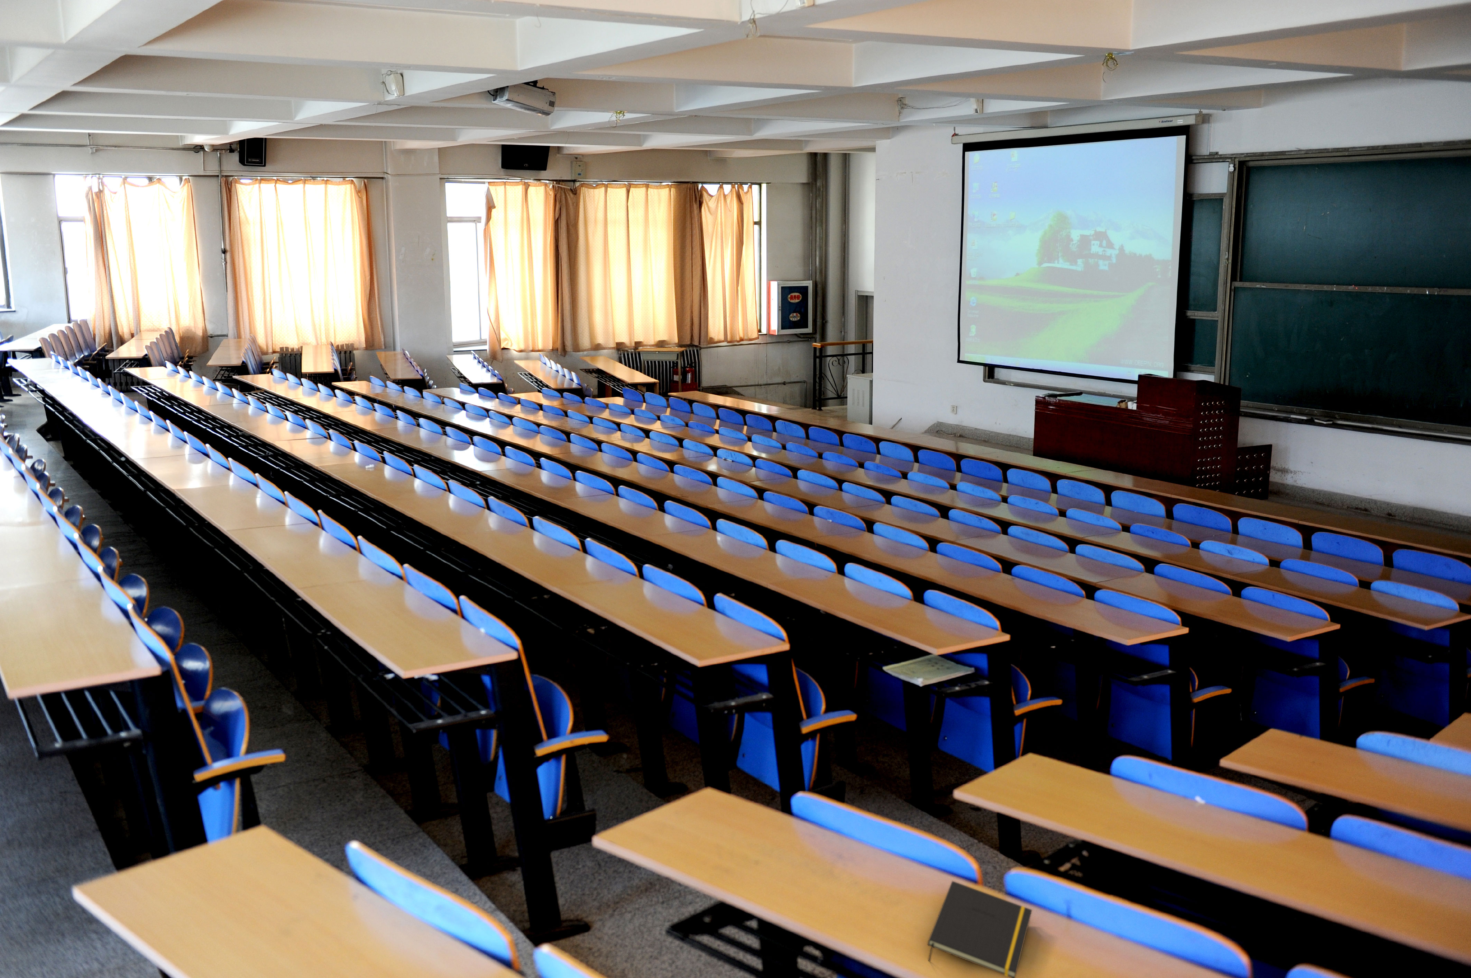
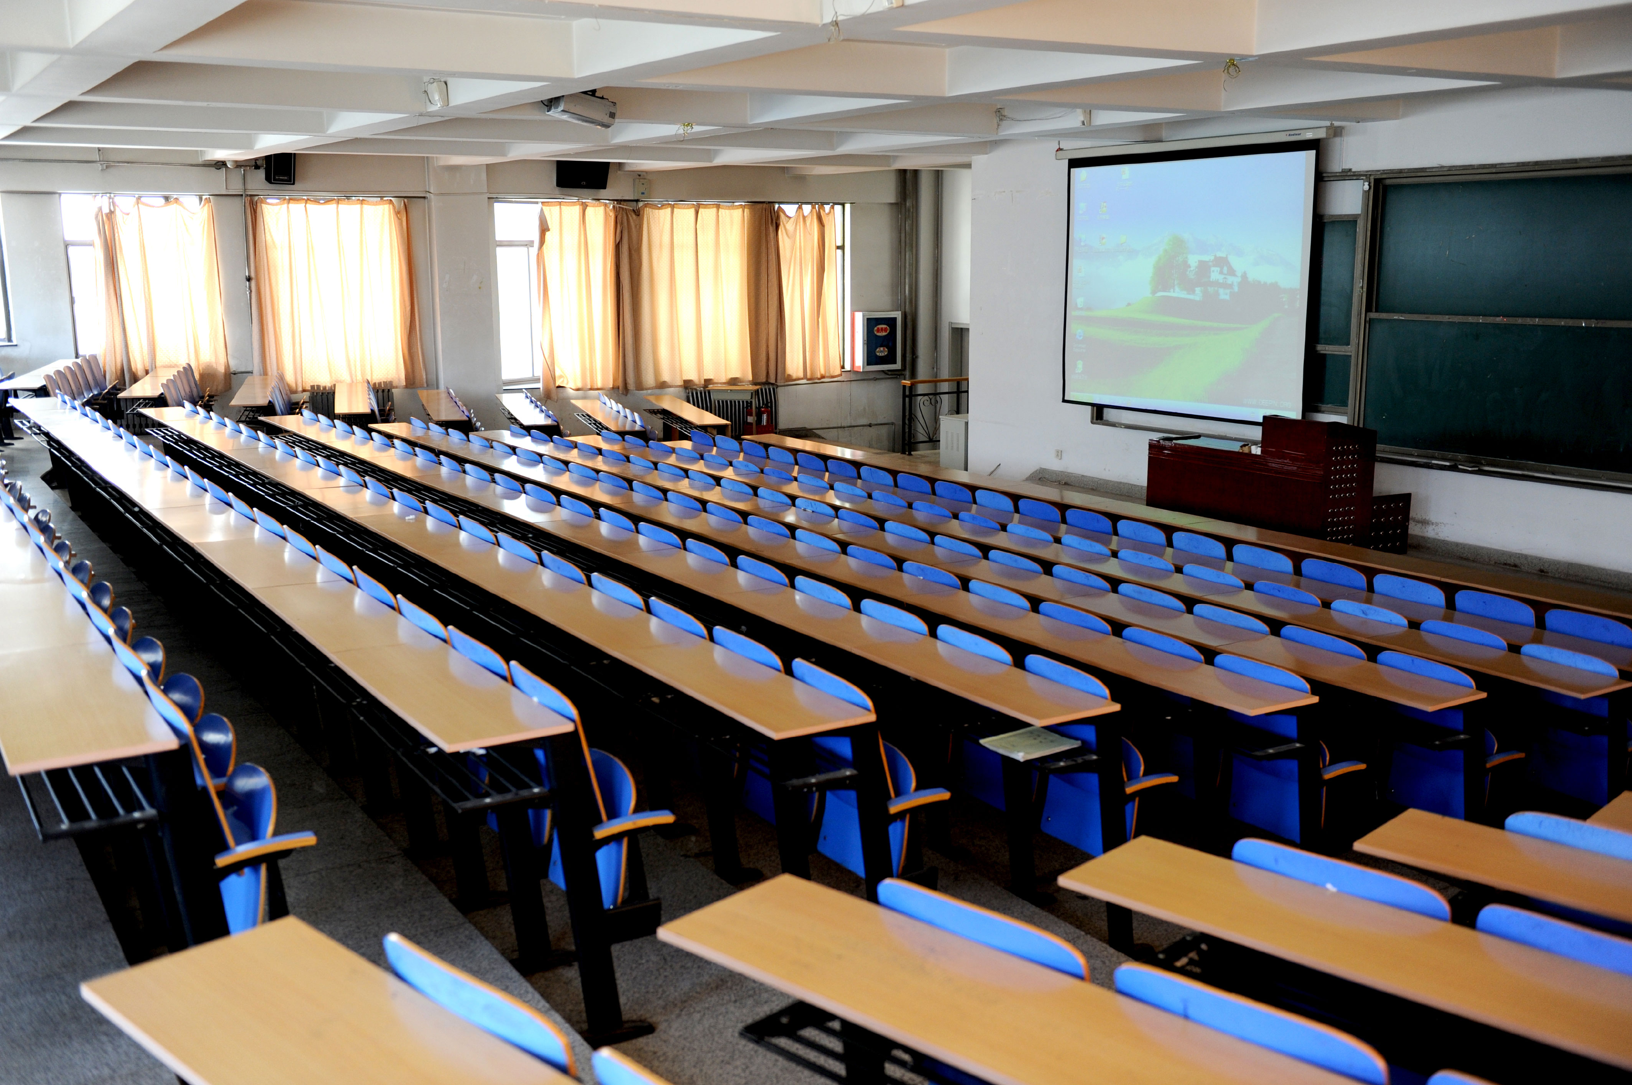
- notepad (982, 927)
